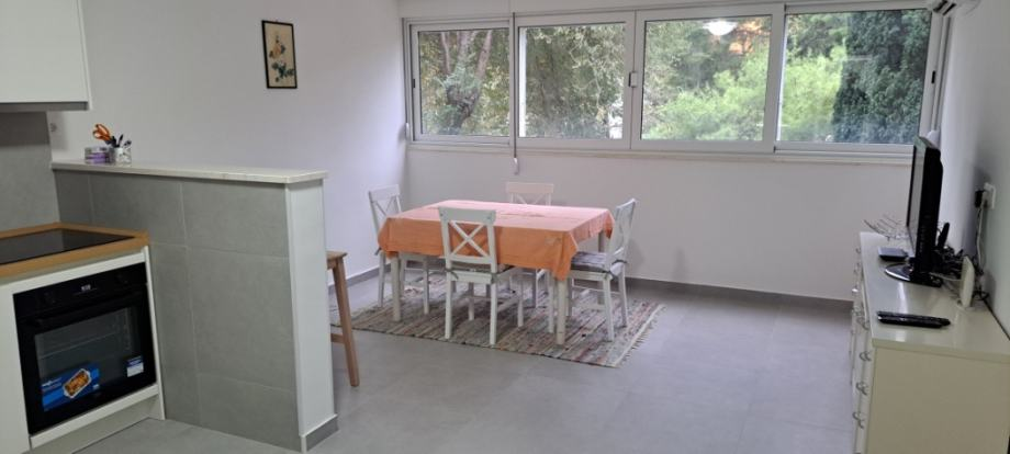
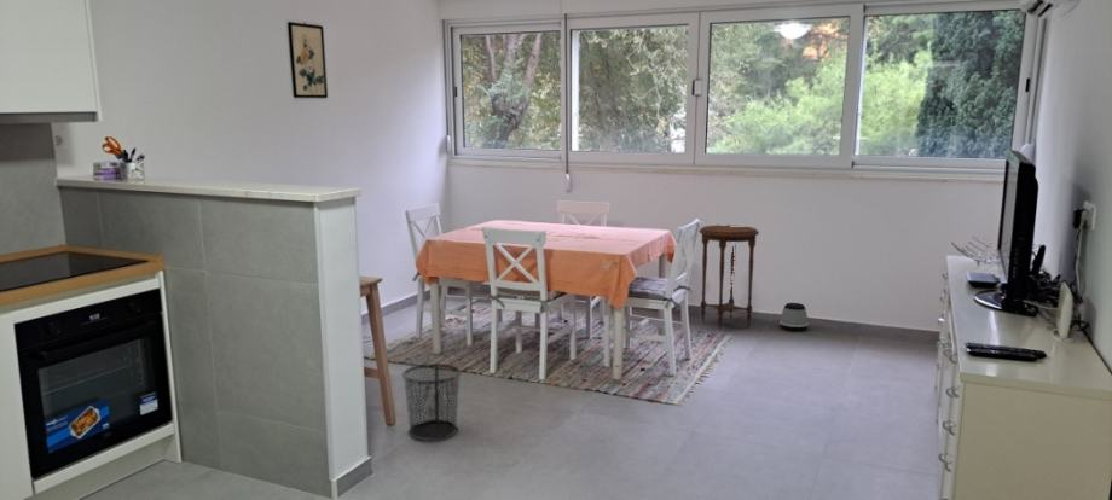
+ waste bin (432, 401)
+ speaker (794, 315)
+ side table (723, 277)
